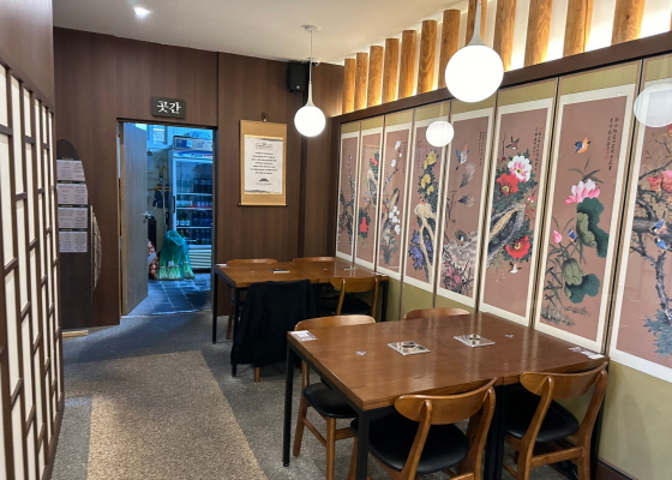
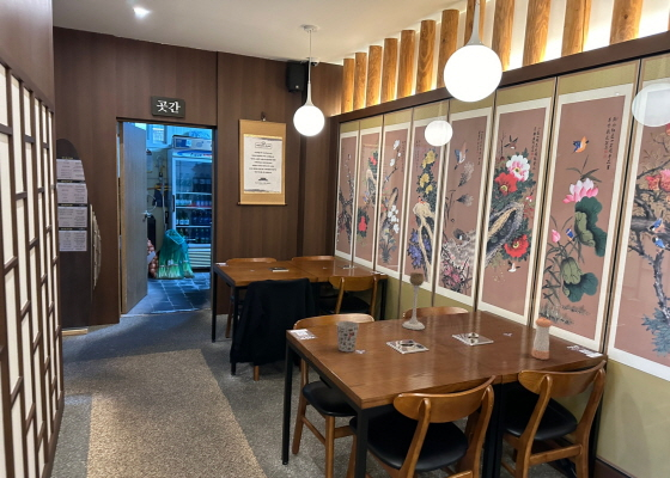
+ candle holder (415, 300)
+ pepper shaker (542, 337)
+ cup (347, 336)
